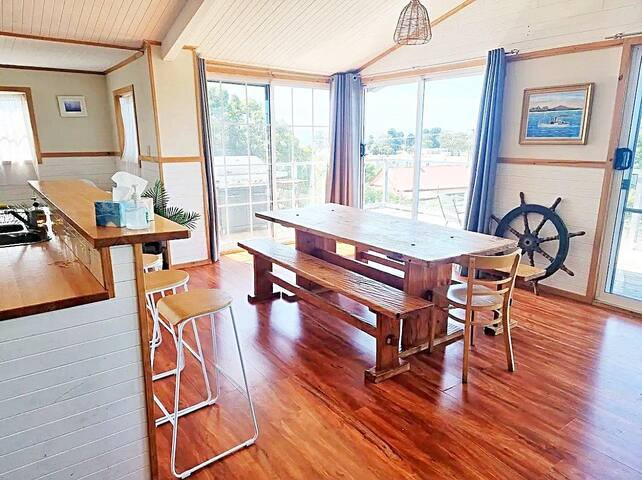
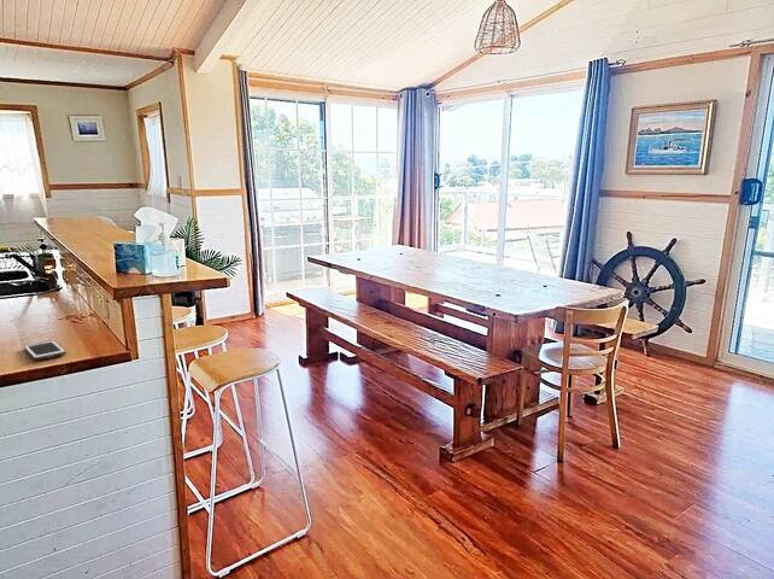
+ cell phone (45, 350)
